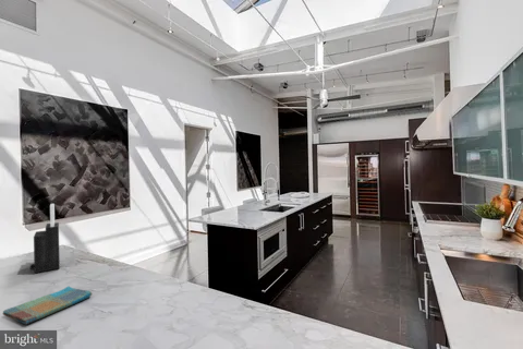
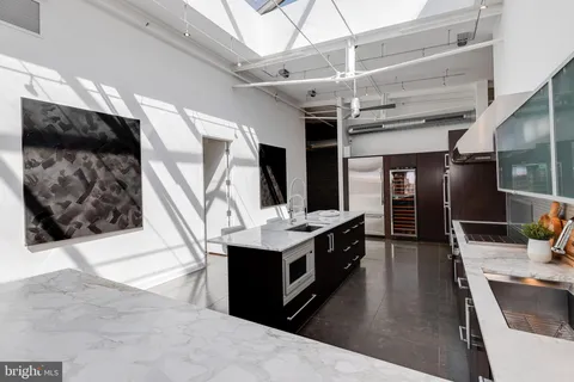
- dish towel (50, 302)
- knife block (44, 236)
